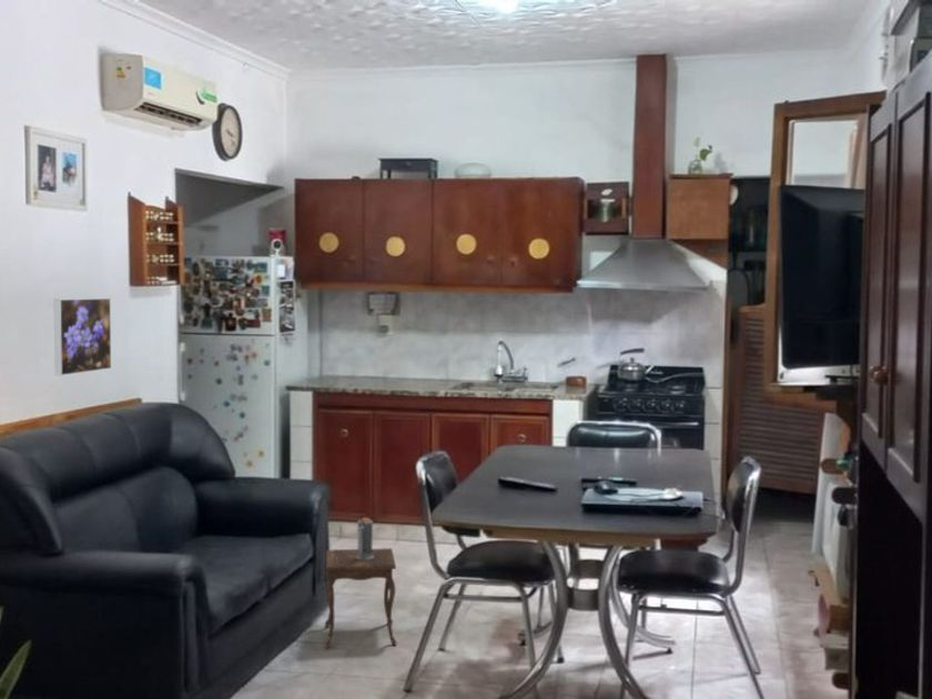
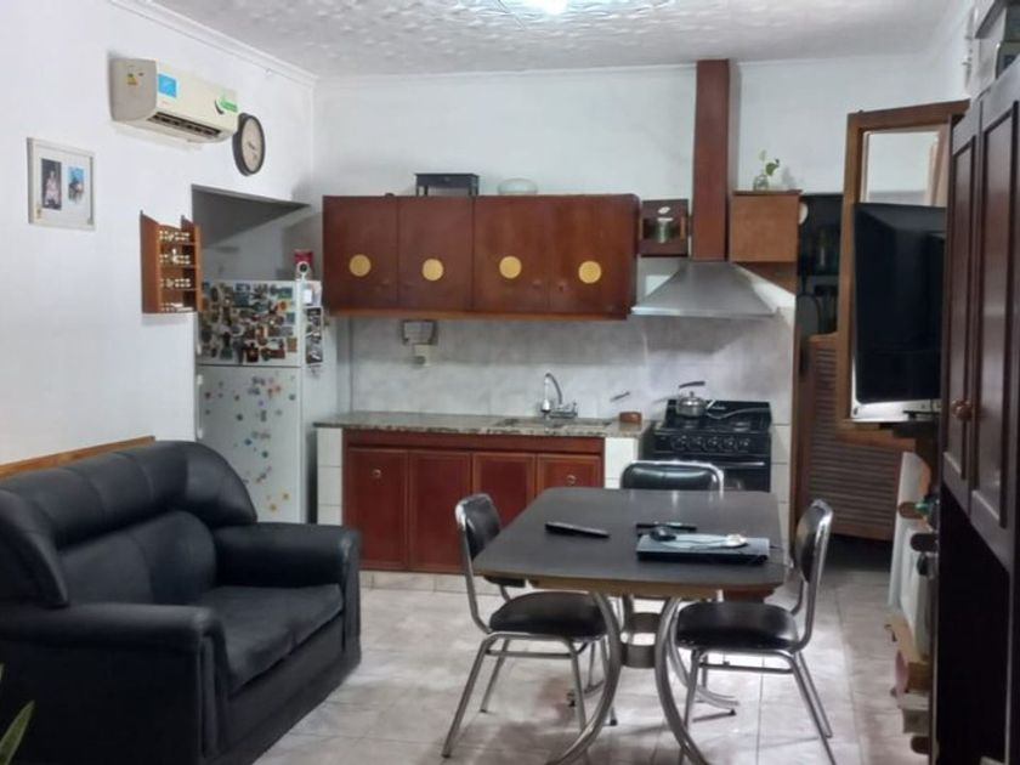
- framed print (83, 335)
- side table (359, 574)
